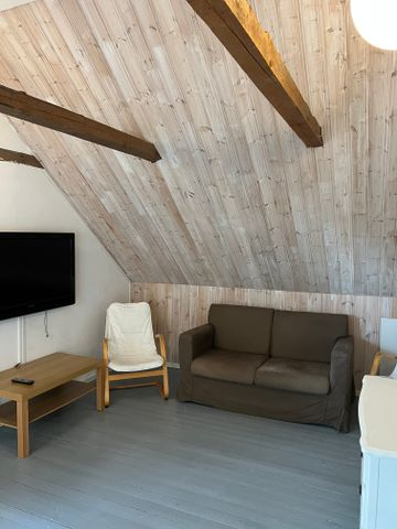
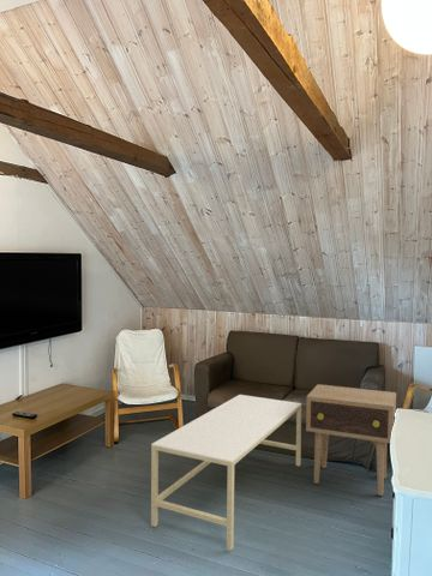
+ coffee table (235, 456)
+ side table (350, 437)
